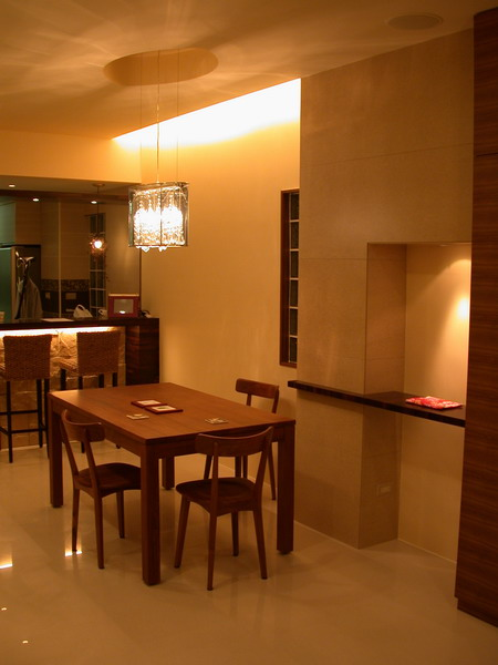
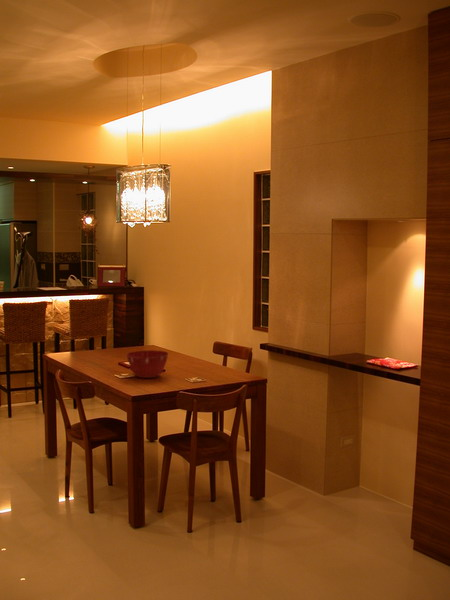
+ mixing bowl (147, 364)
